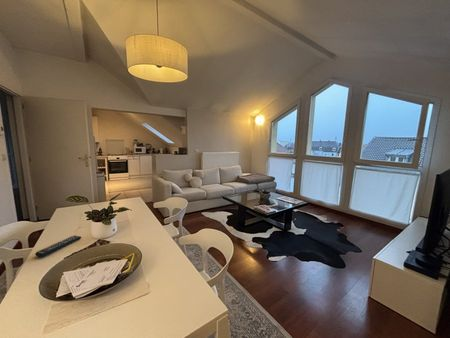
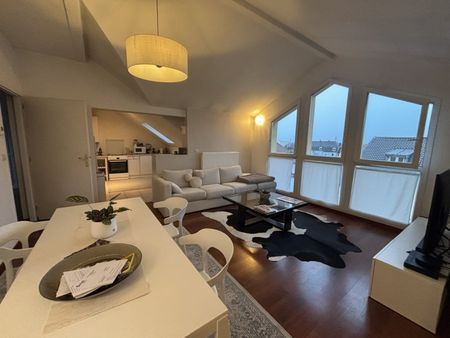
- remote control (60, 245)
